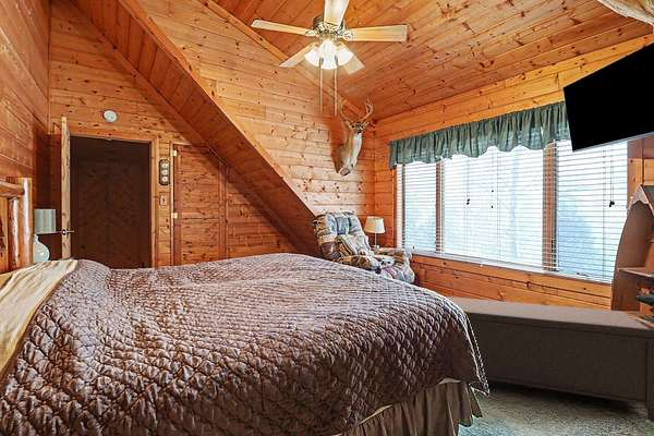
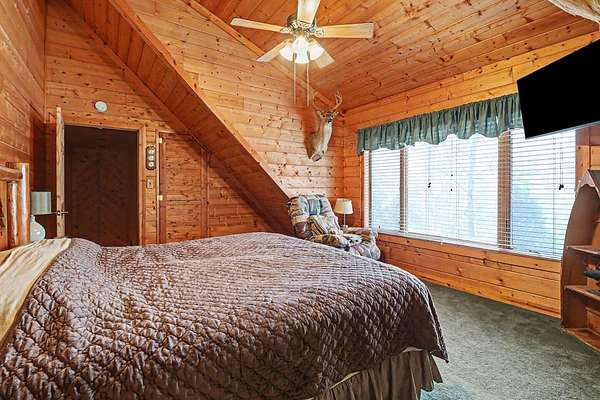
- bench (530, 348)
